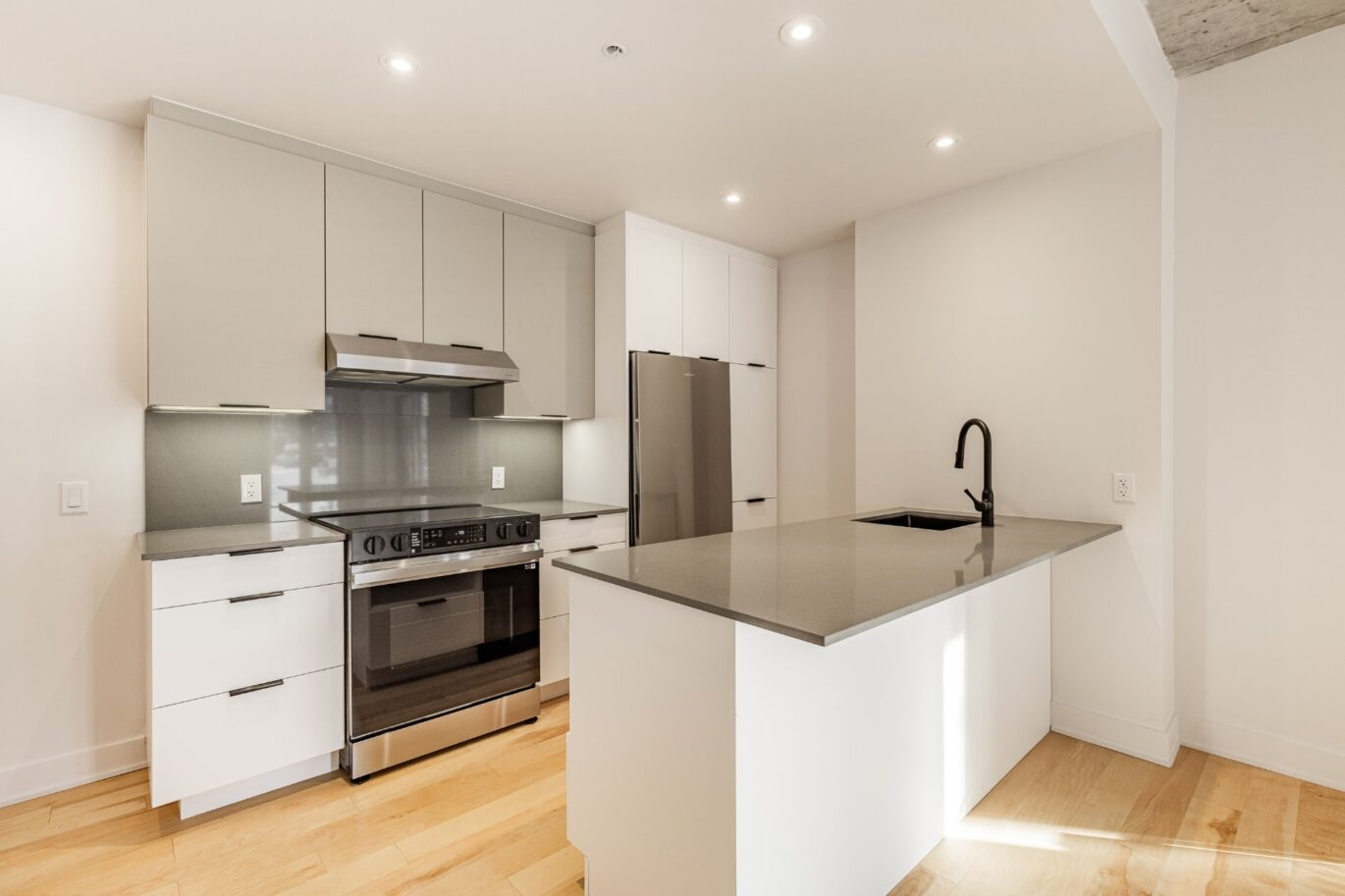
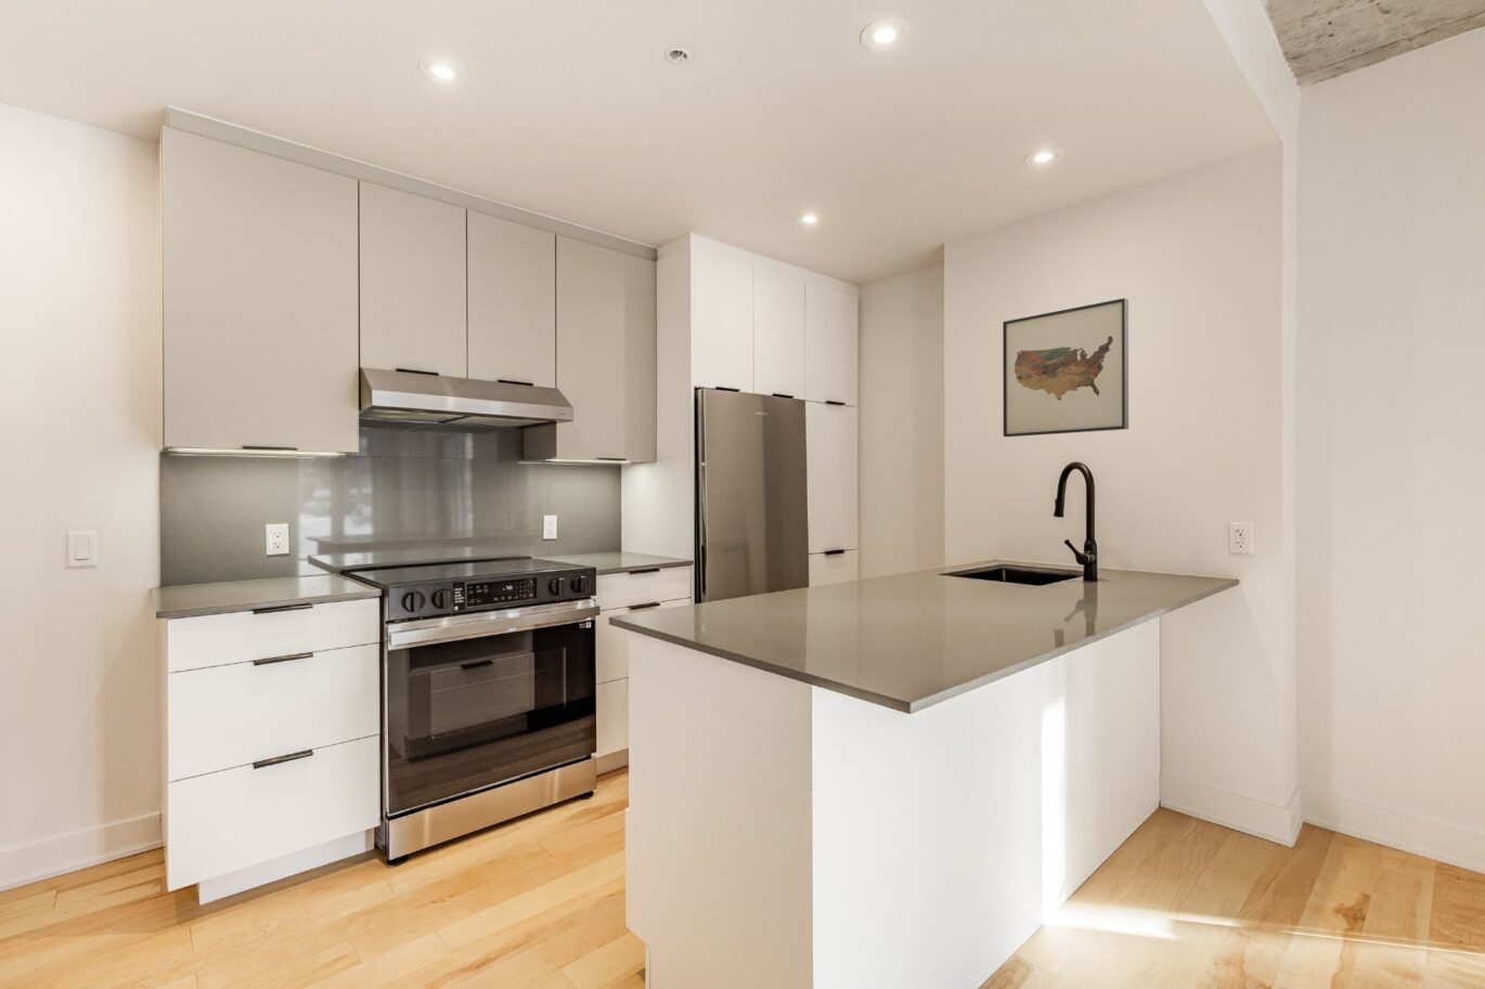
+ wall art (1061, 372)
